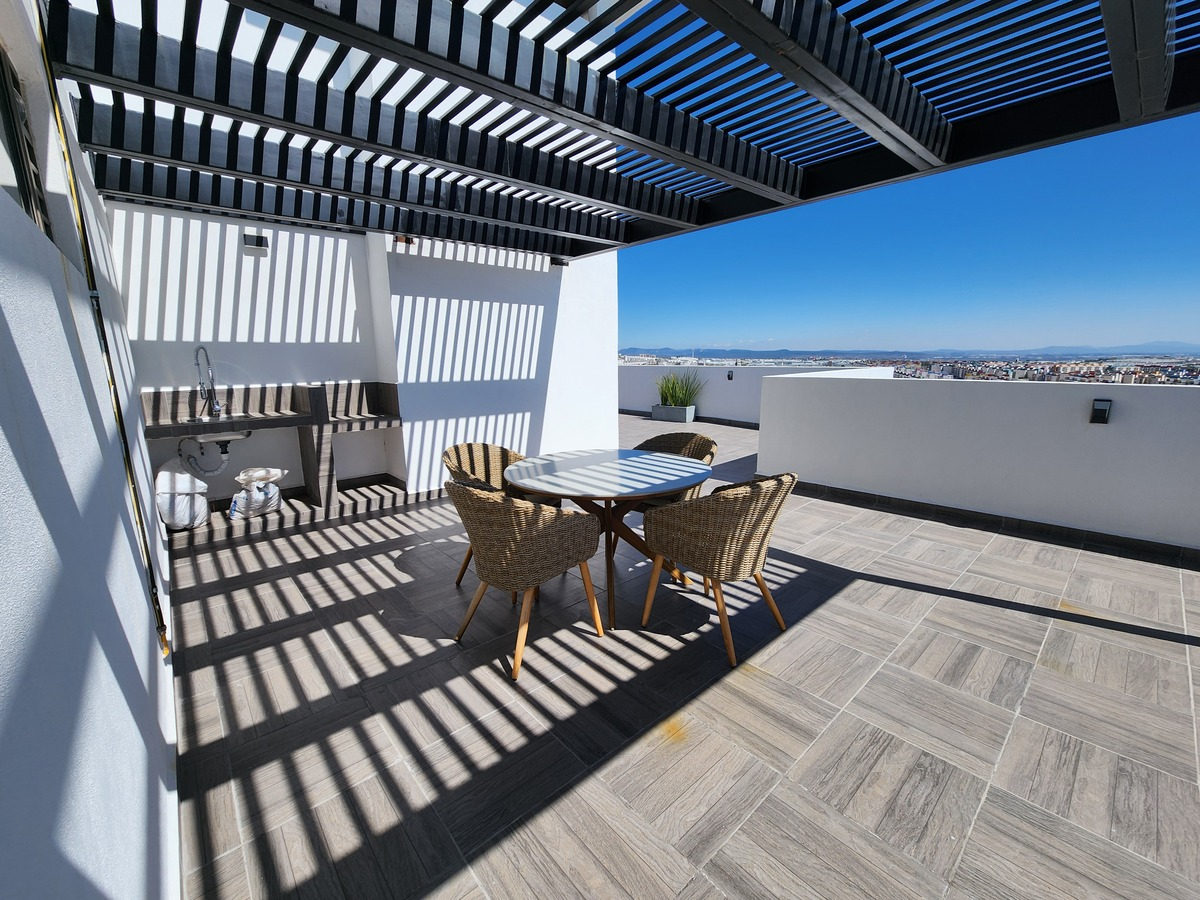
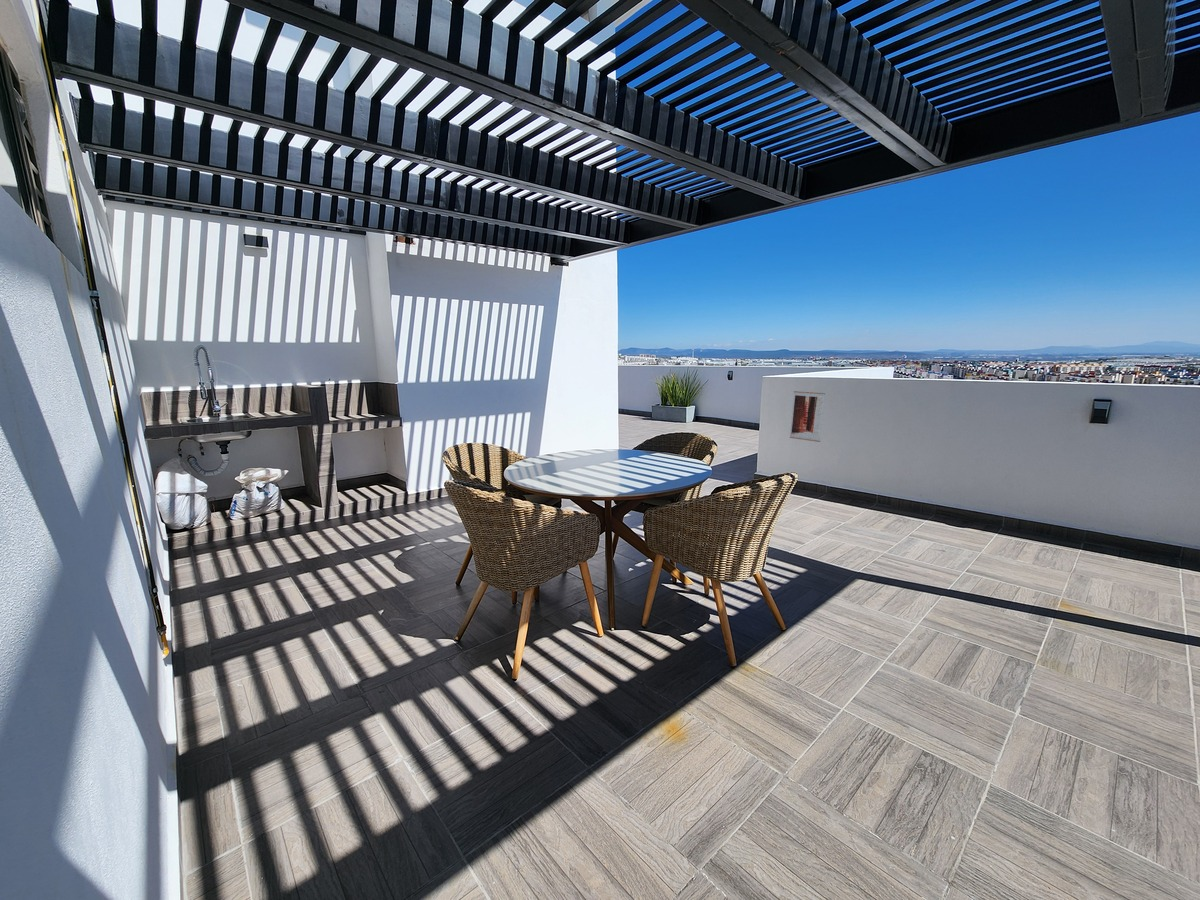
+ wall art (806, 416)
